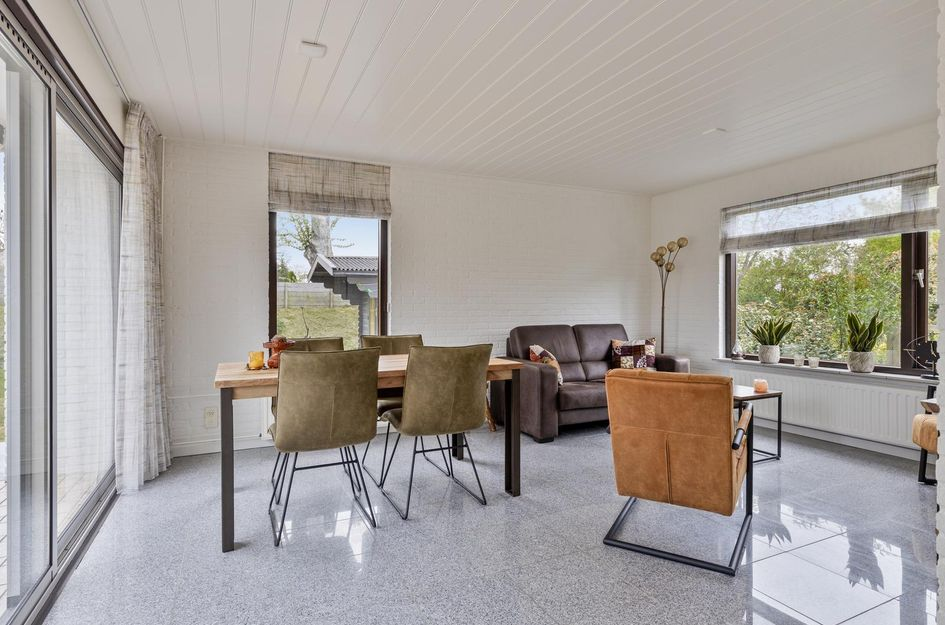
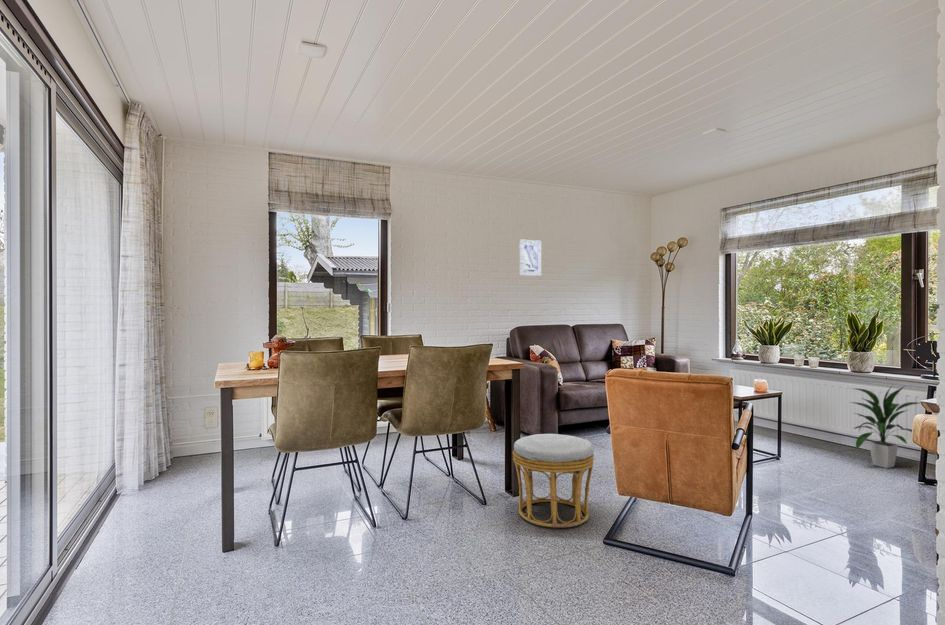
+ wall art (530, 257)
+ indoor plant (880, 424)
+ ottoman (552, 476)
